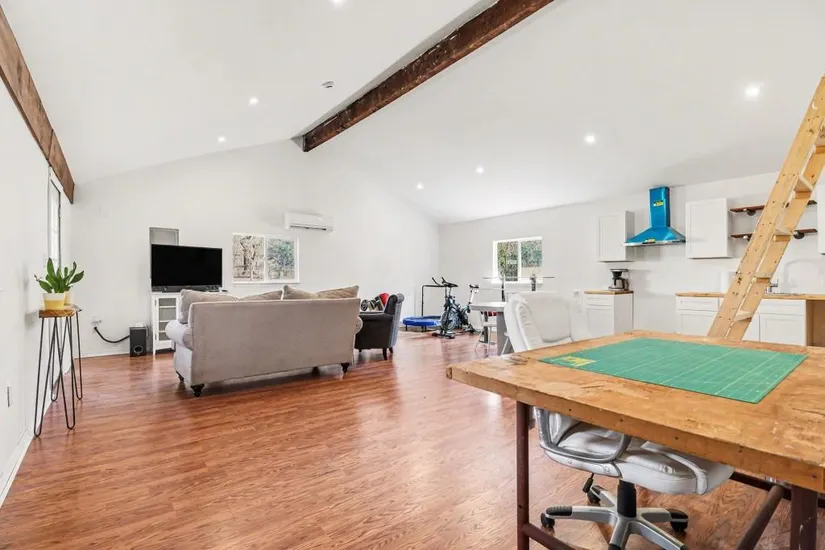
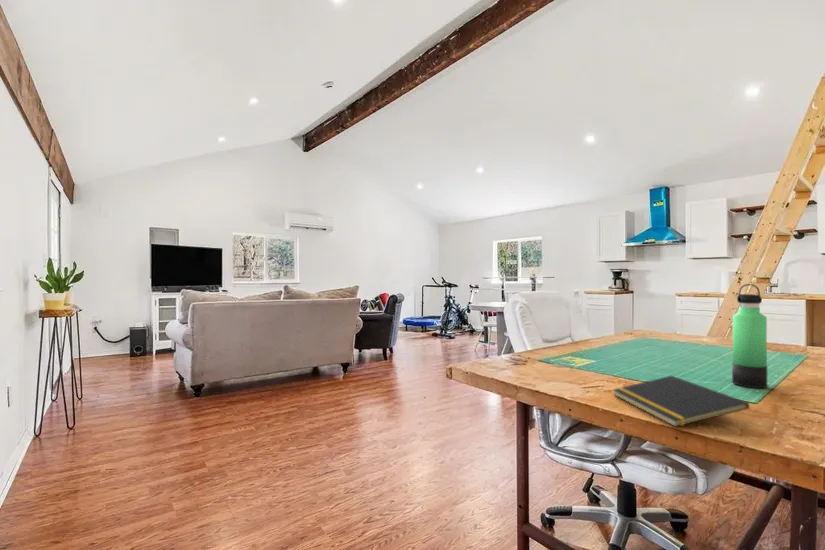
+ notepad (673, 398)
+ thermos bottle (749, 334)
